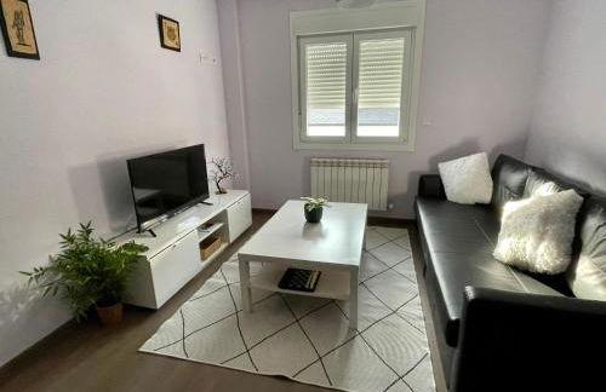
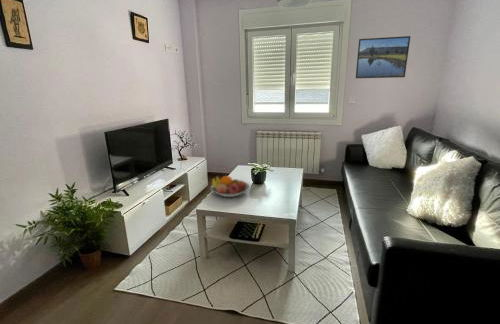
+ fruit bowl (230, 185)
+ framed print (381, 58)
